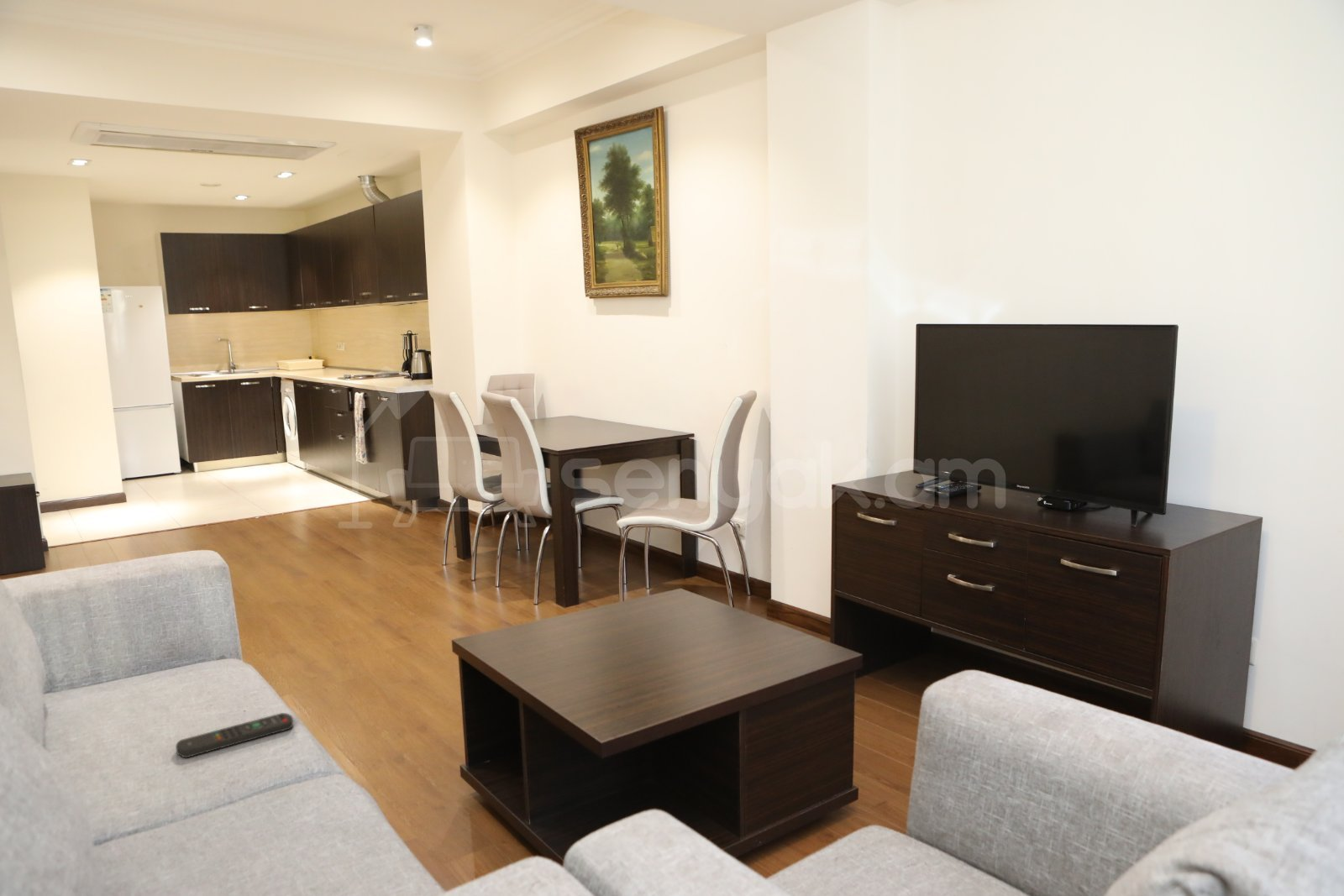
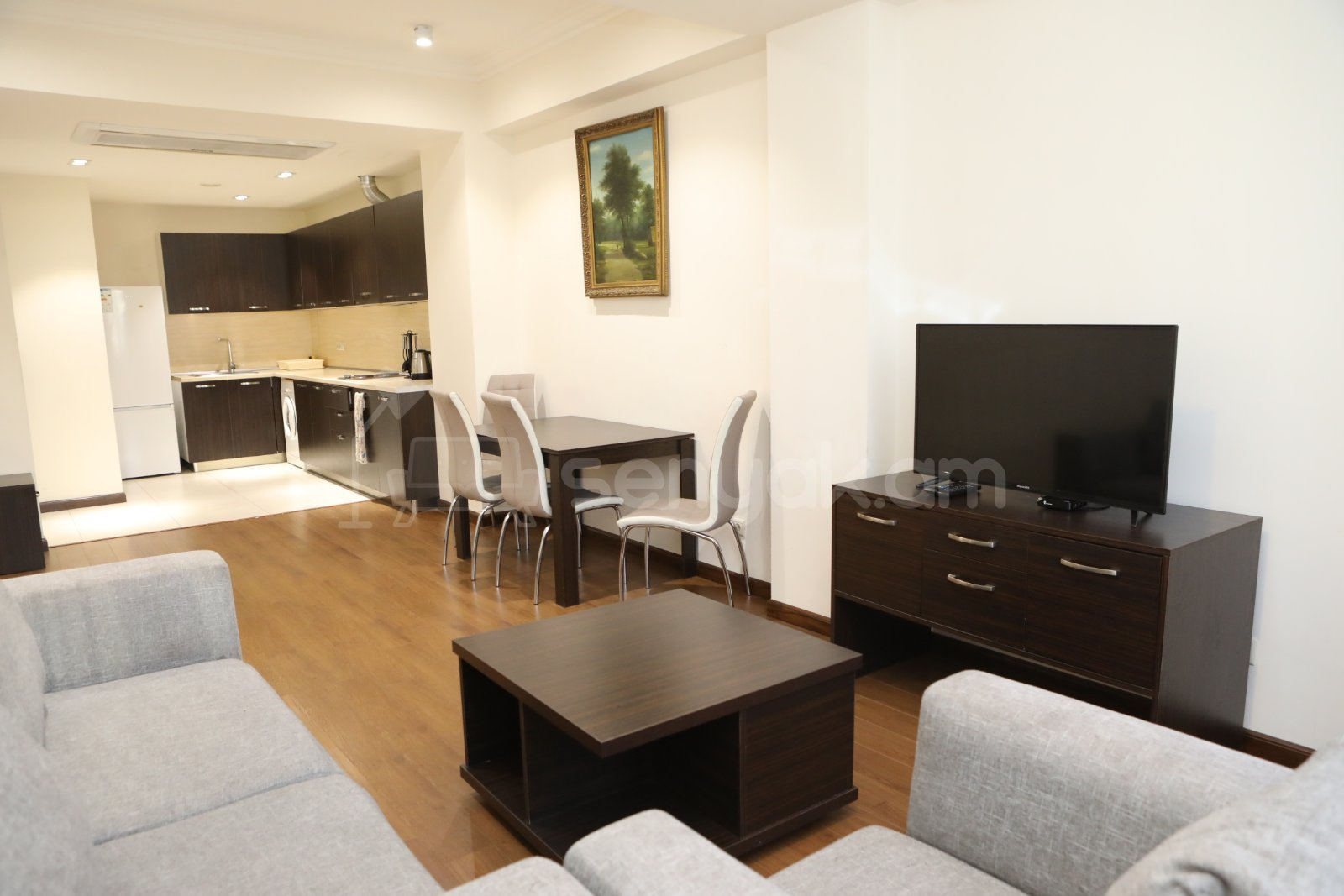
- remote control (236, 734)
